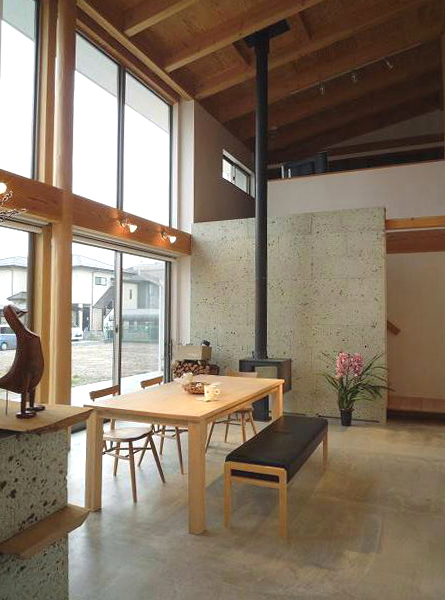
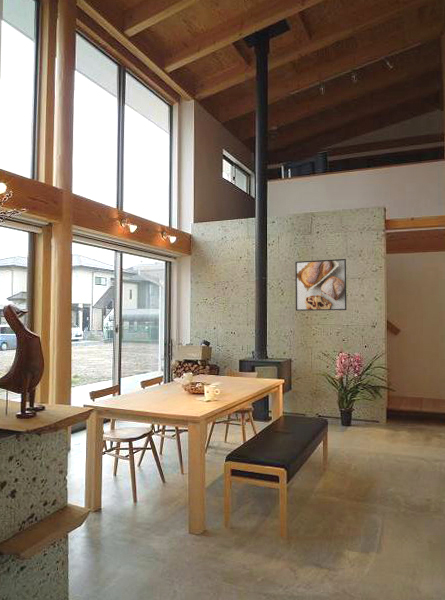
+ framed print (320, 285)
